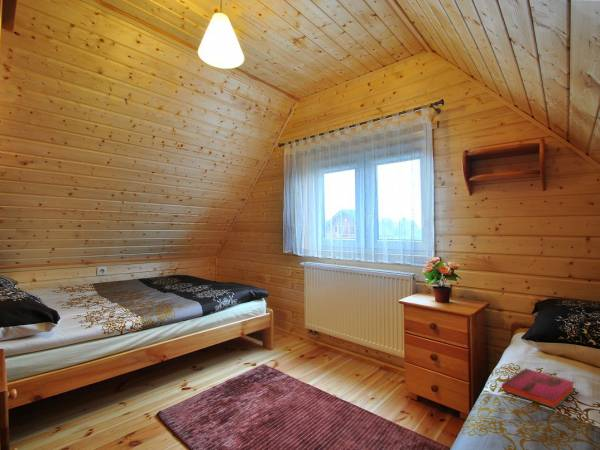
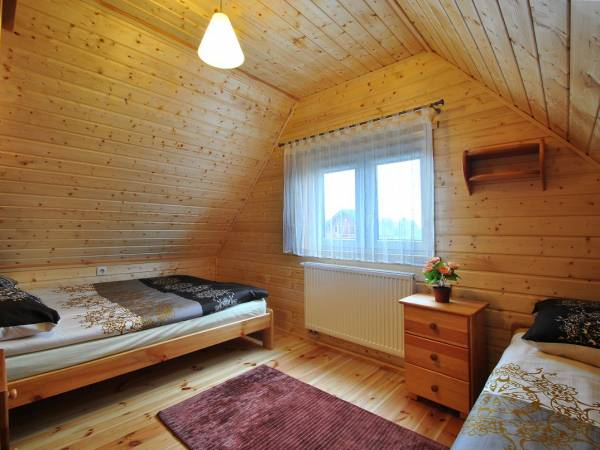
- hardback book (538, 386)
